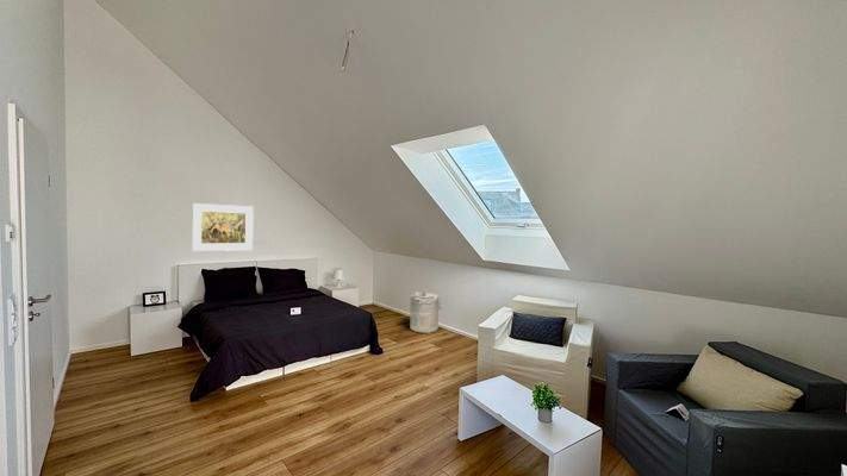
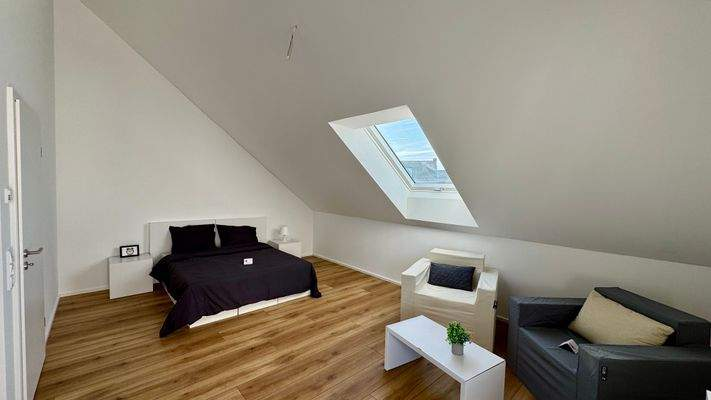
- laundry hamper (424, 309)
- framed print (224, 227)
